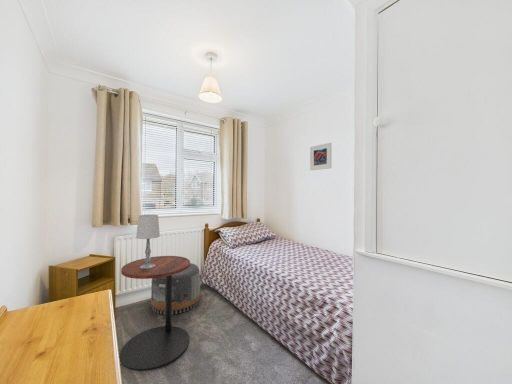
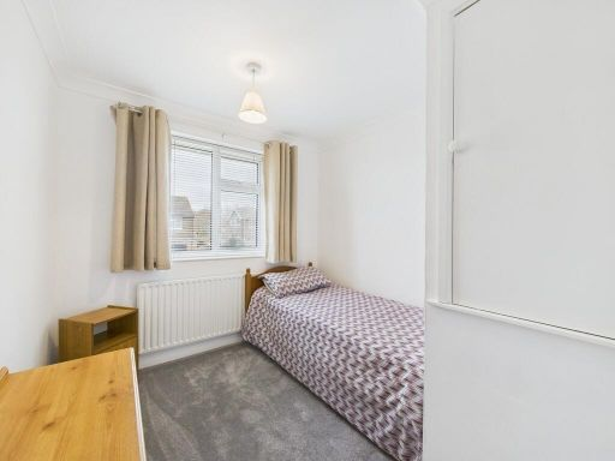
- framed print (320, 157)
- table lamp (148, 240)
- side table (166, 305)
- pouf (176, 283)
